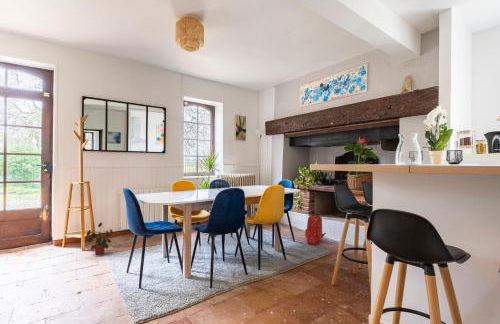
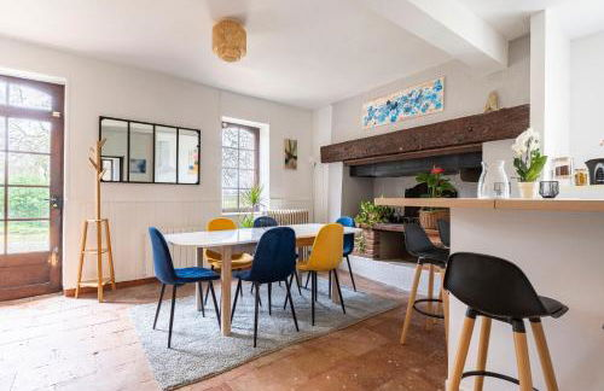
- backpack (316, 228)
- potted plant (99, 238)
